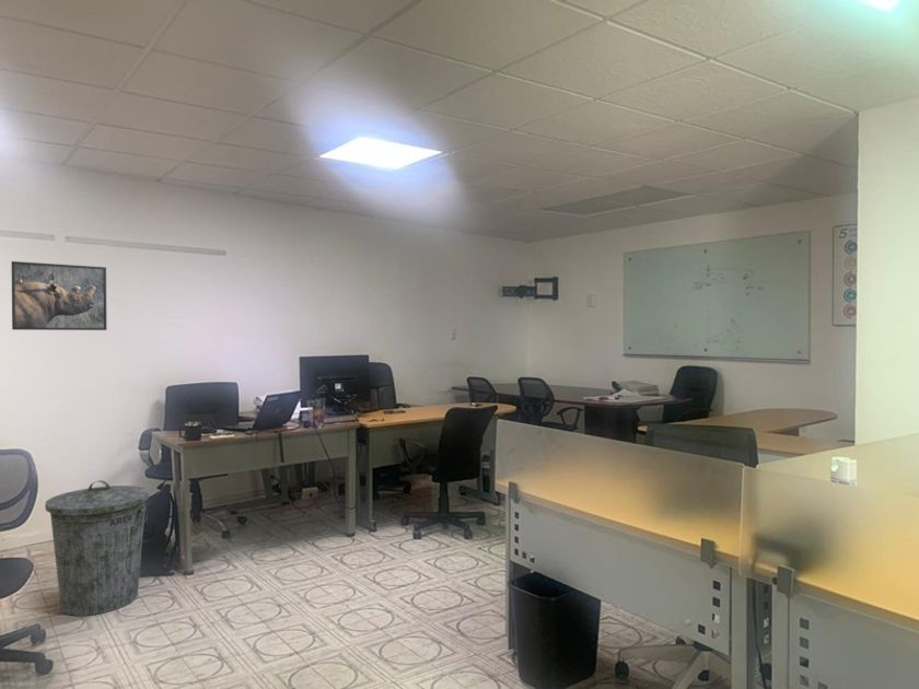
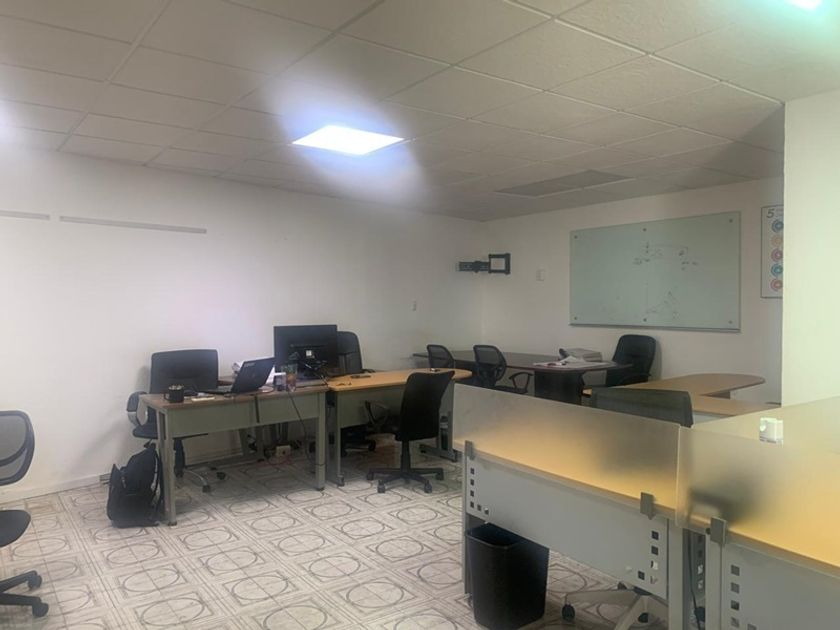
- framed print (60, 296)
- trash can (100, 540)
